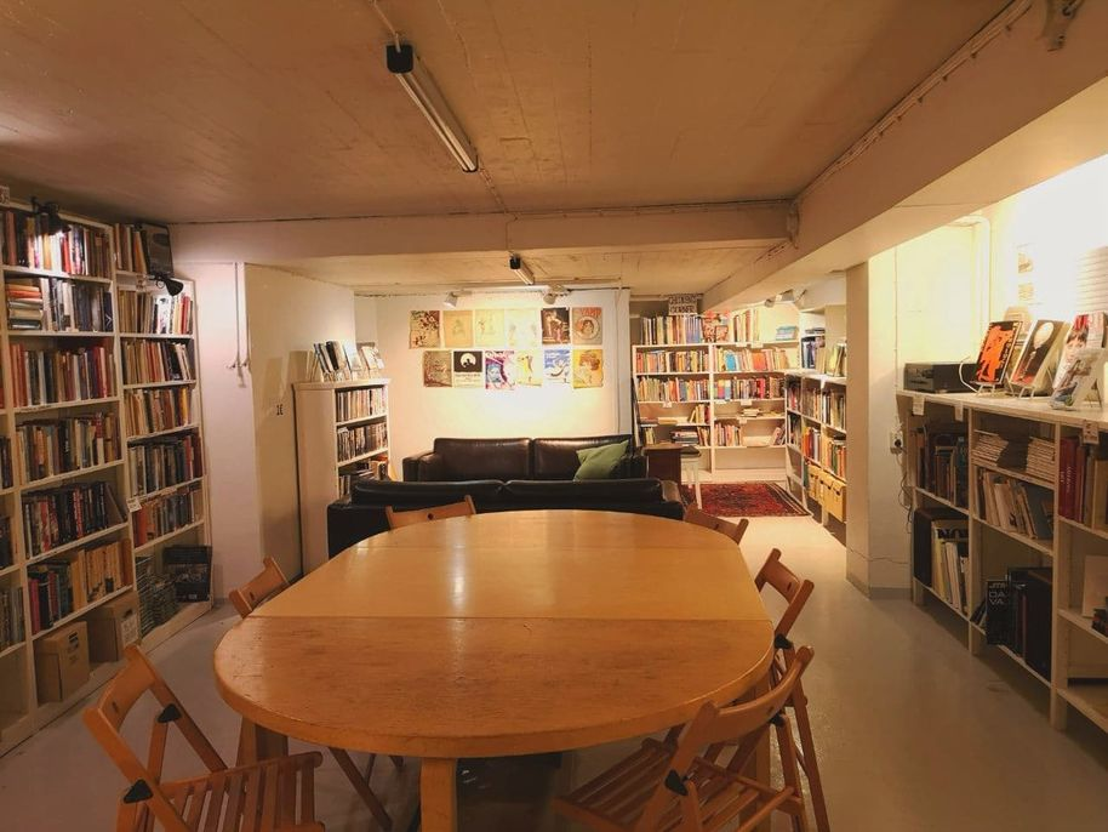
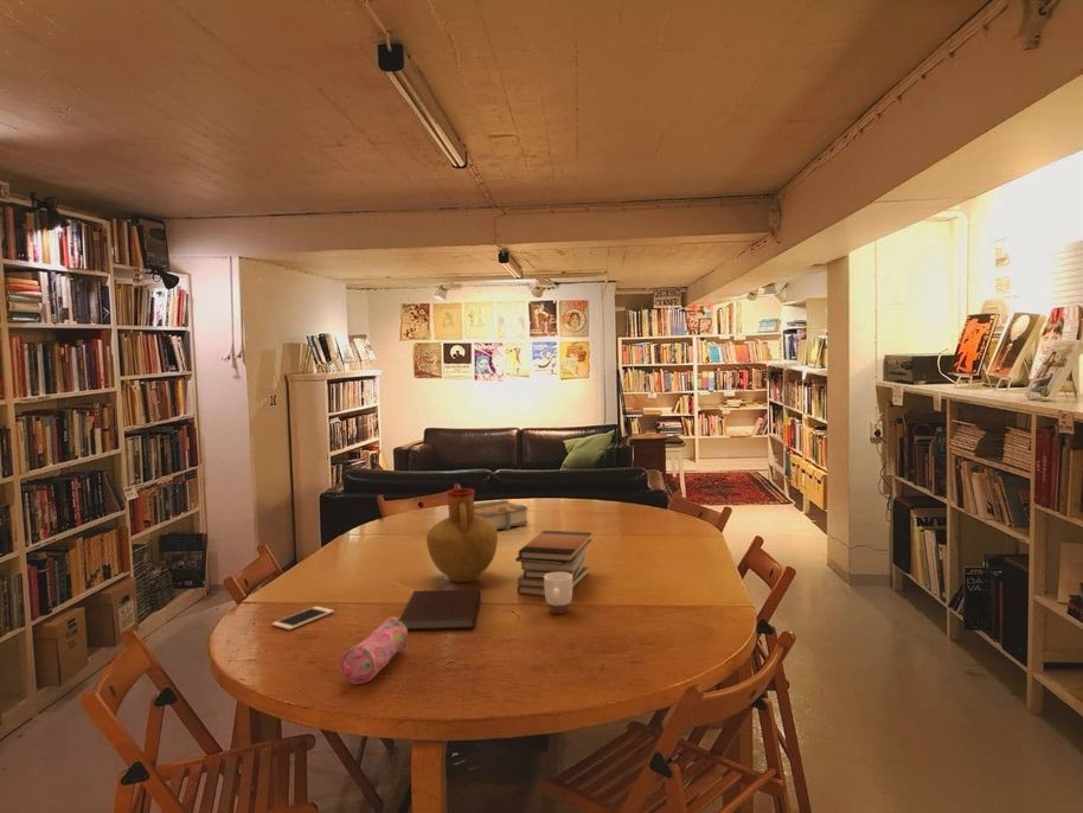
+ book stack (556, 562)
+ pencil case (376, 647)
+ cell phone (303, 617)
+ book (495, 514)
+ notebook (442, 608)
+ vase (462, 534)
+ mug (558, 595)
